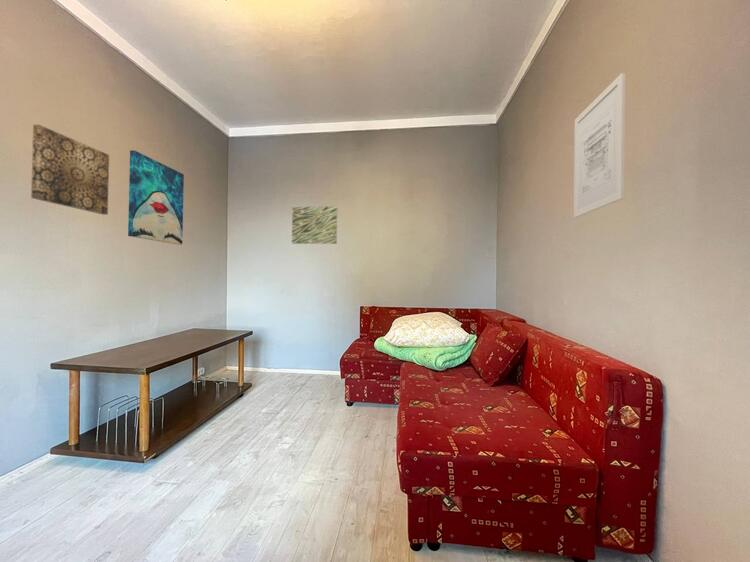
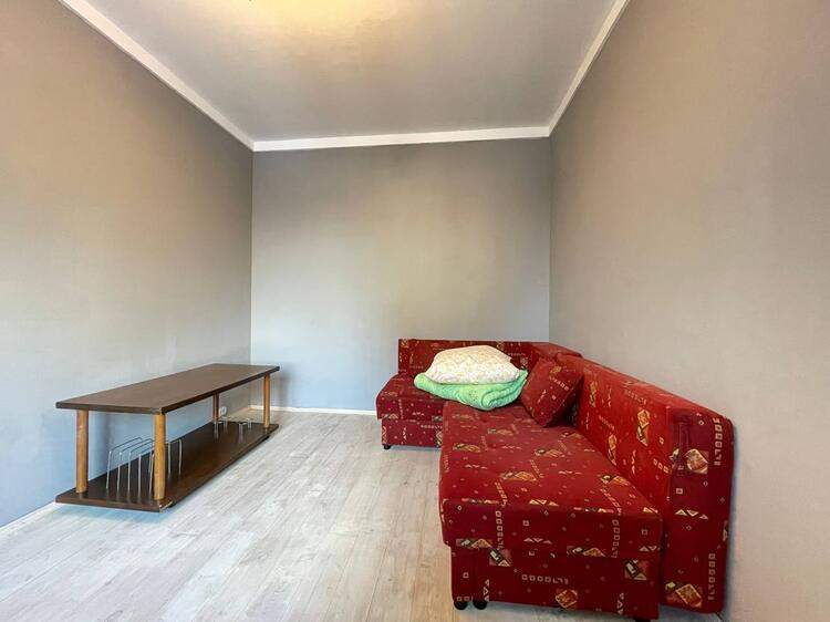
- wall art (158, 202)
- wall art (74, 174)
- wall art (314, 225)
- wall art (596, 154)
